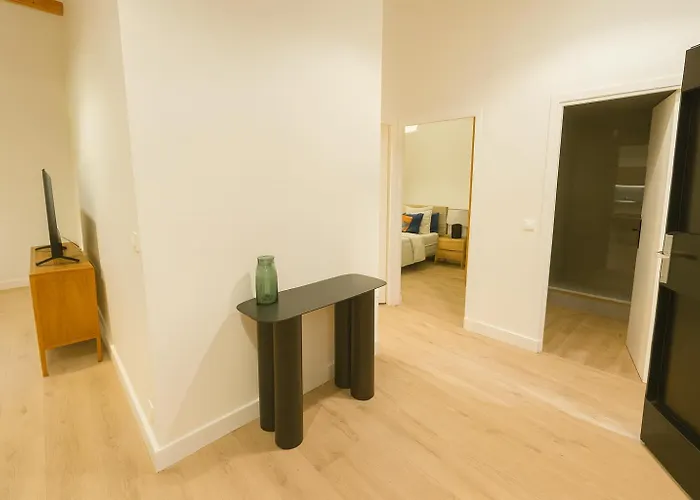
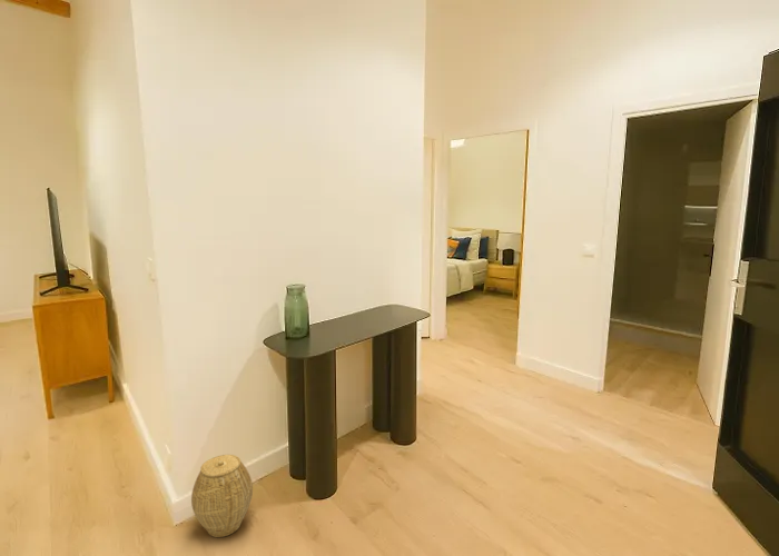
+ woven basket (223, 493)
